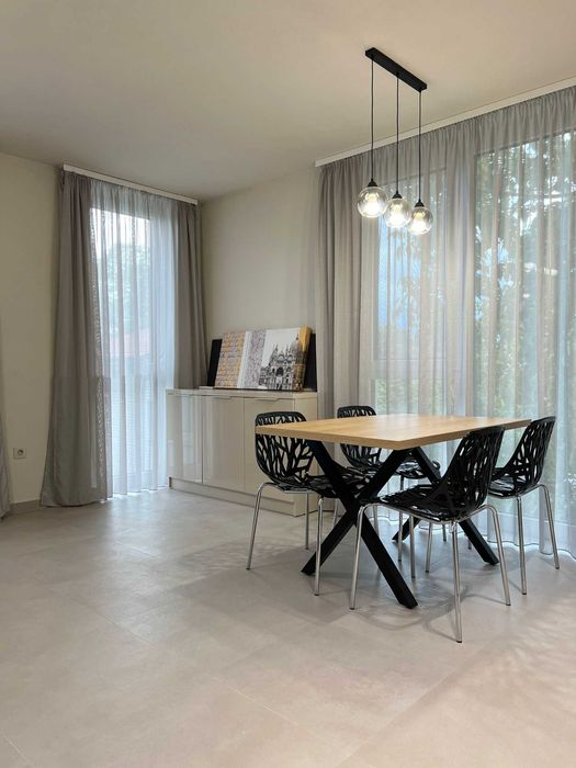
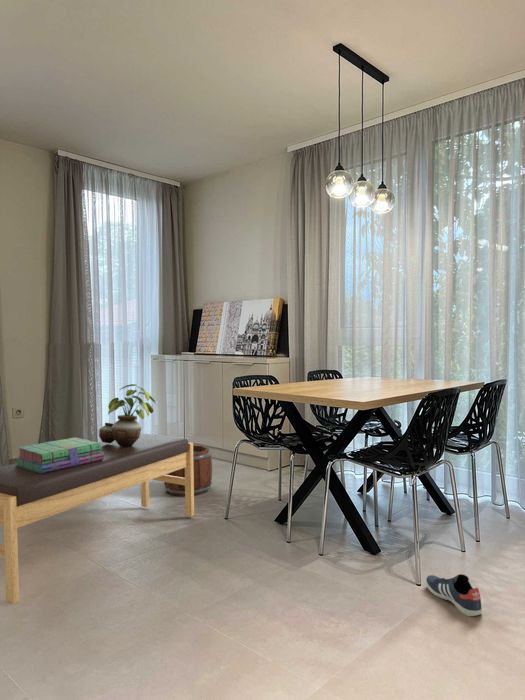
+ stack of books (60, 453)
+ sneaker (453, 585)
+ bucket (184, 469)
+ bench (92, 499)
+ potted plant (128, 414)
